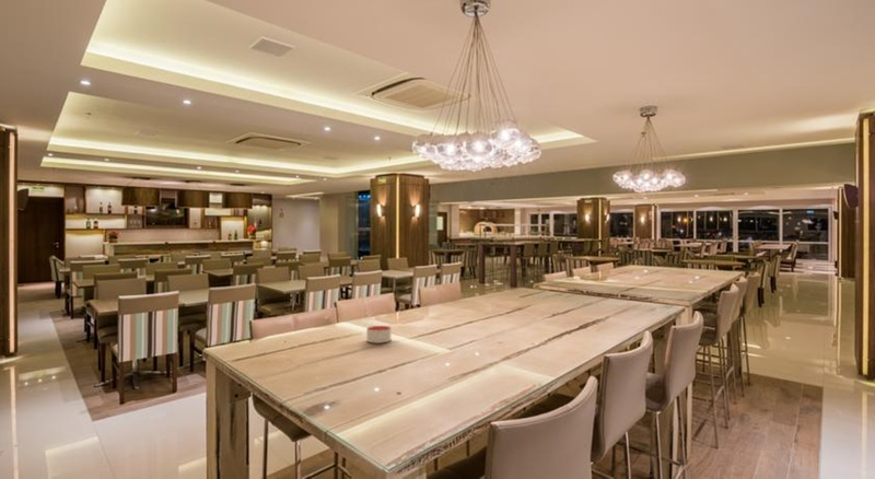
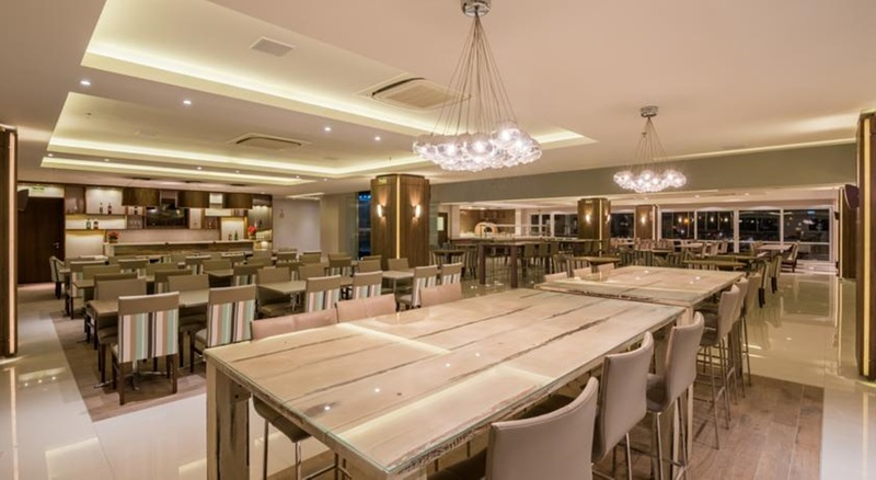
- candle (378, 334)
